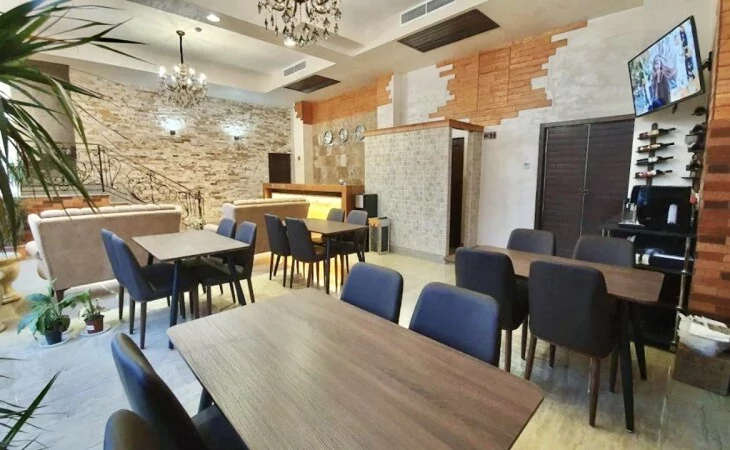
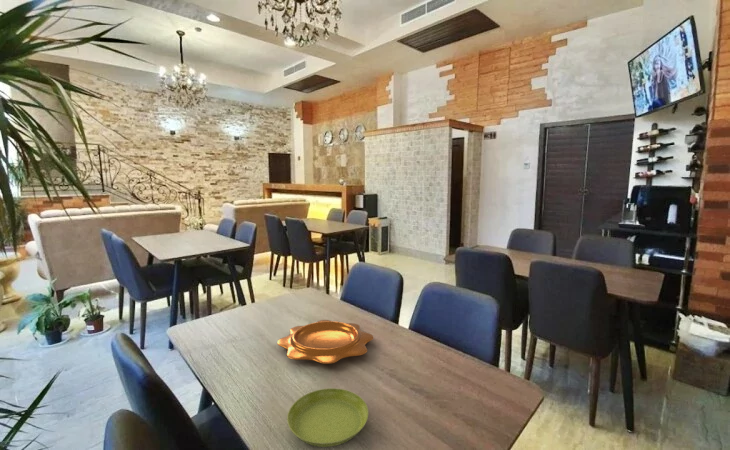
+ saucer (328, 417)
+ decorative bowl (326, 338)
